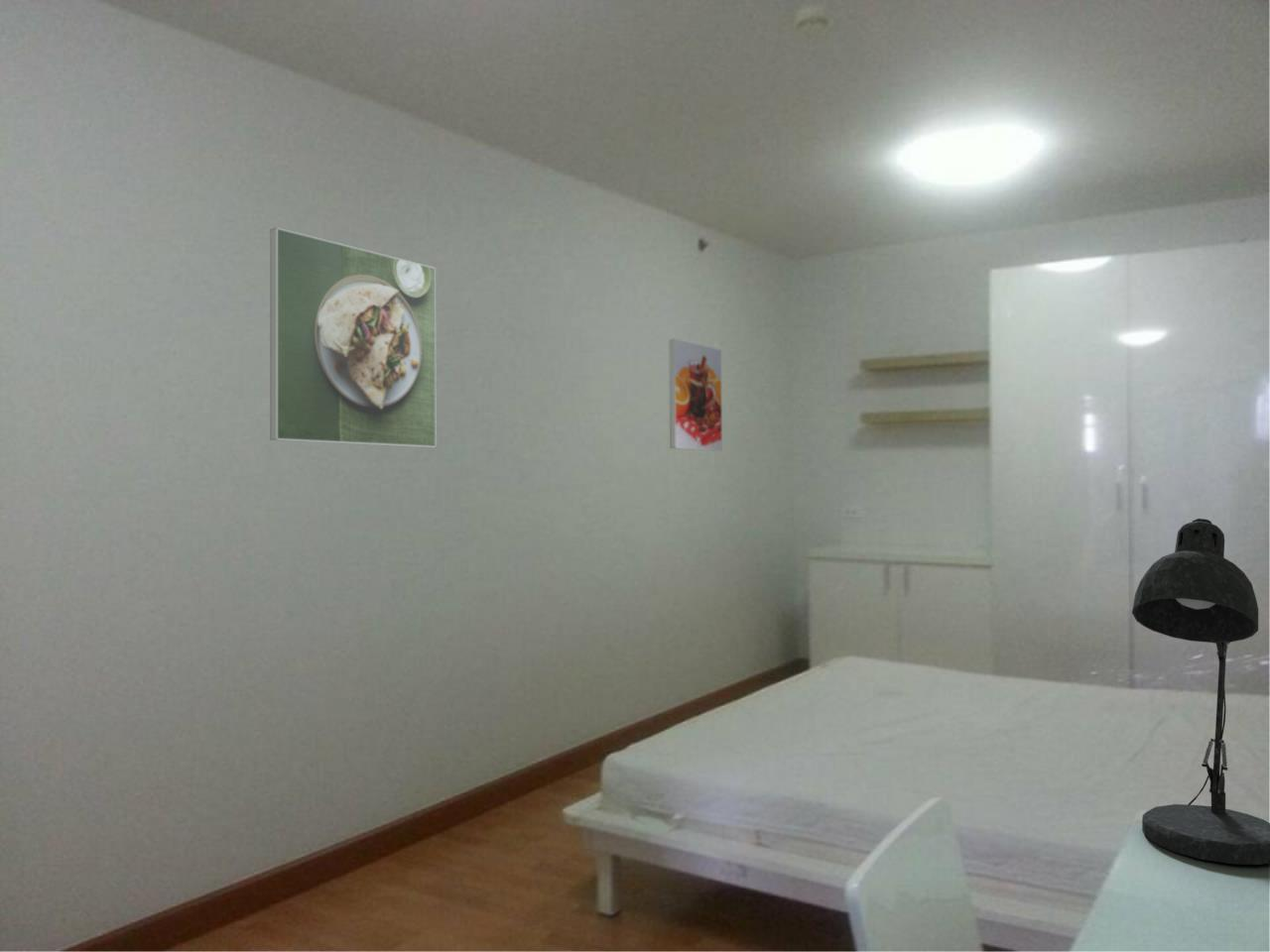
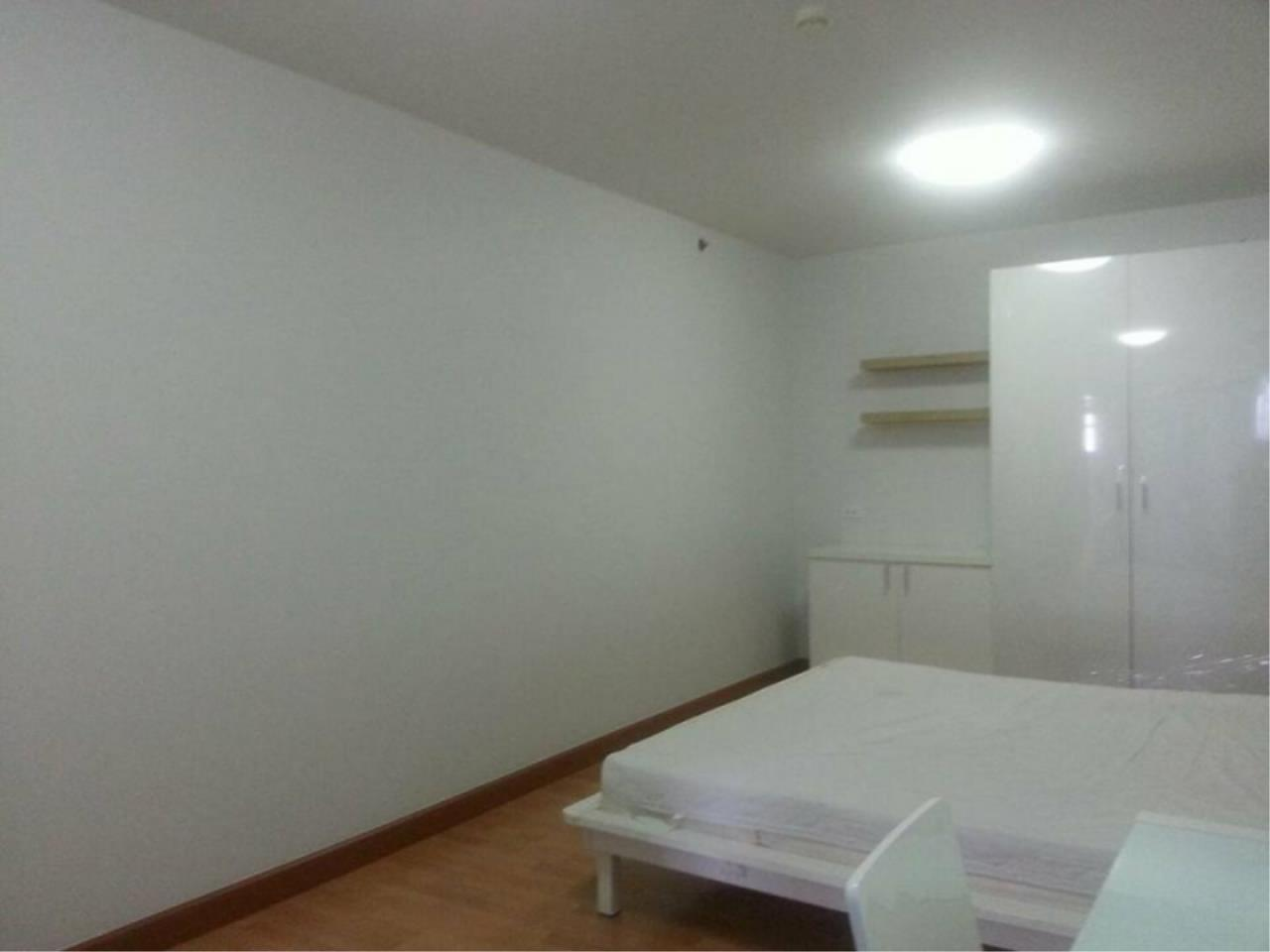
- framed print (697, 397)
- desk lamp (1218, 680)
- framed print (359, 346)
